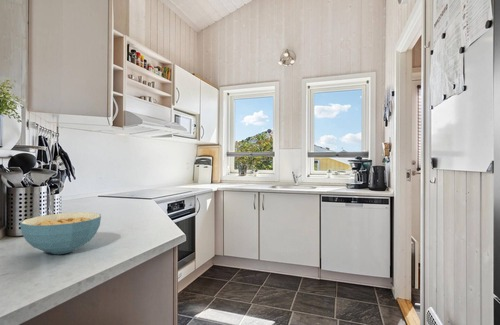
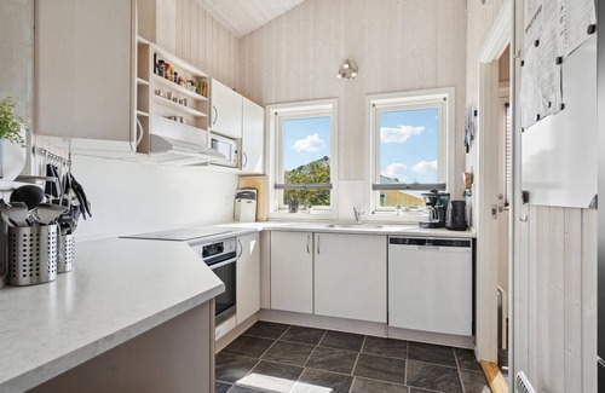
- cereal bowl (63, 234)
